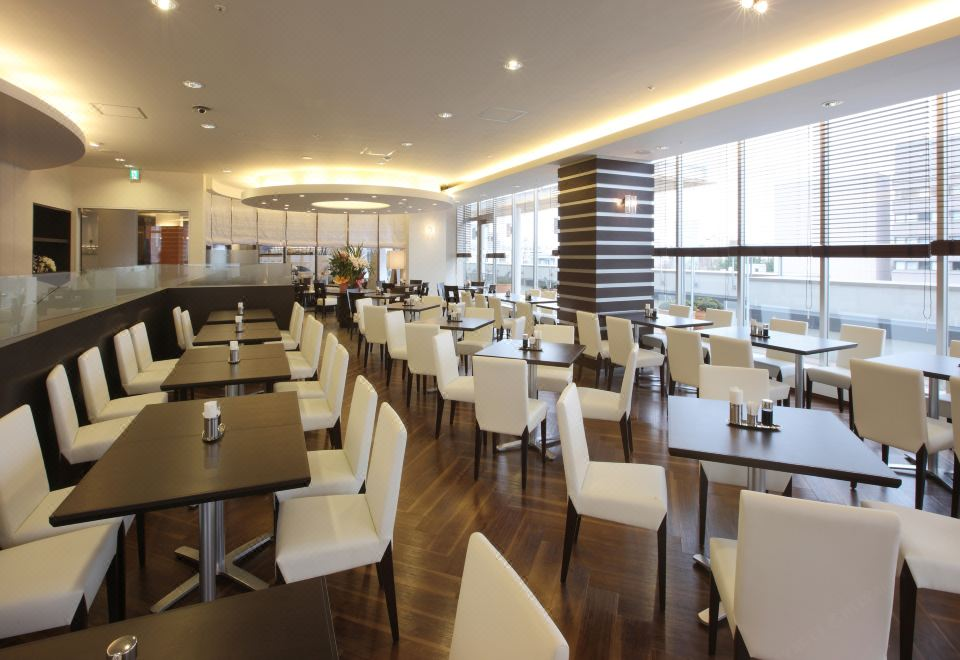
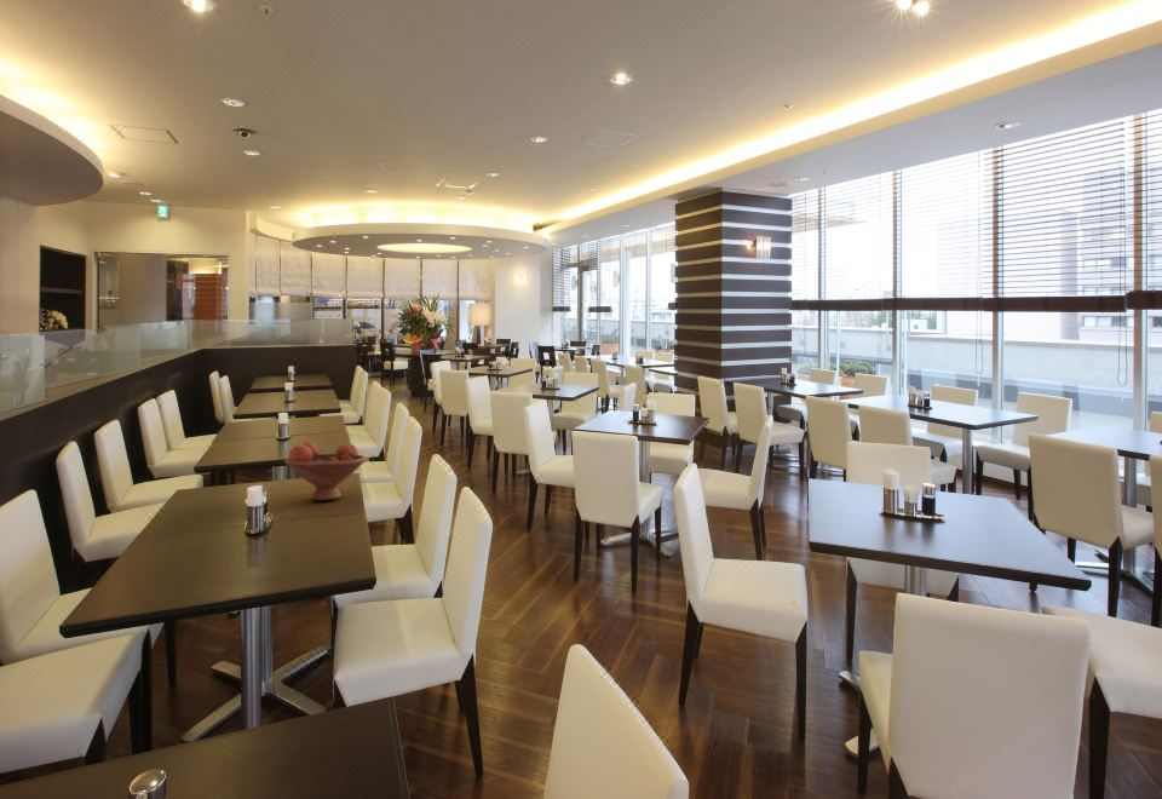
+ fruit bowl (326, 470)
